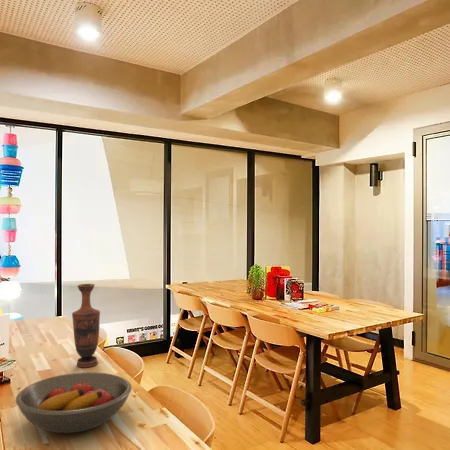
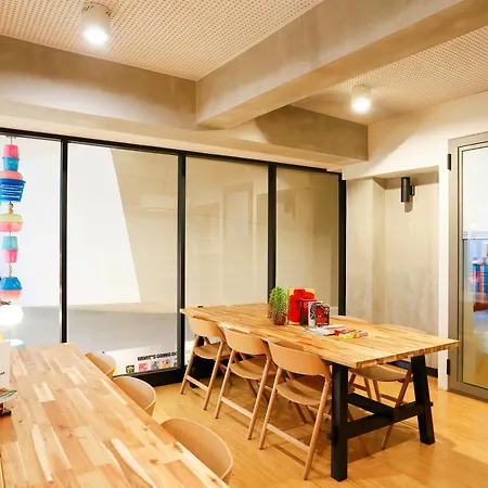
- vase (86, 324)
- fruit bowl (75, 401)
